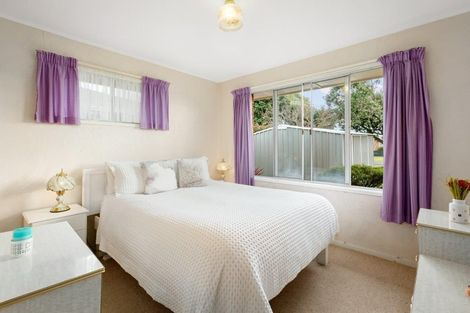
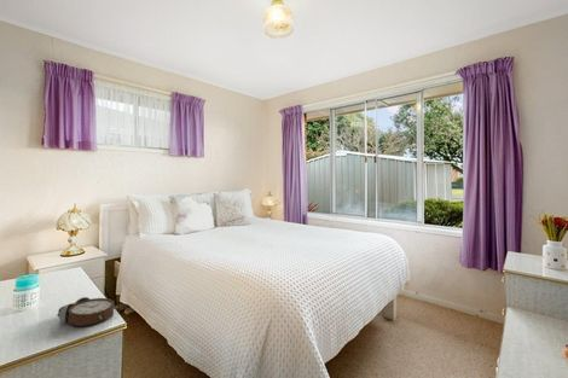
+ alarm clock (86, 309)
